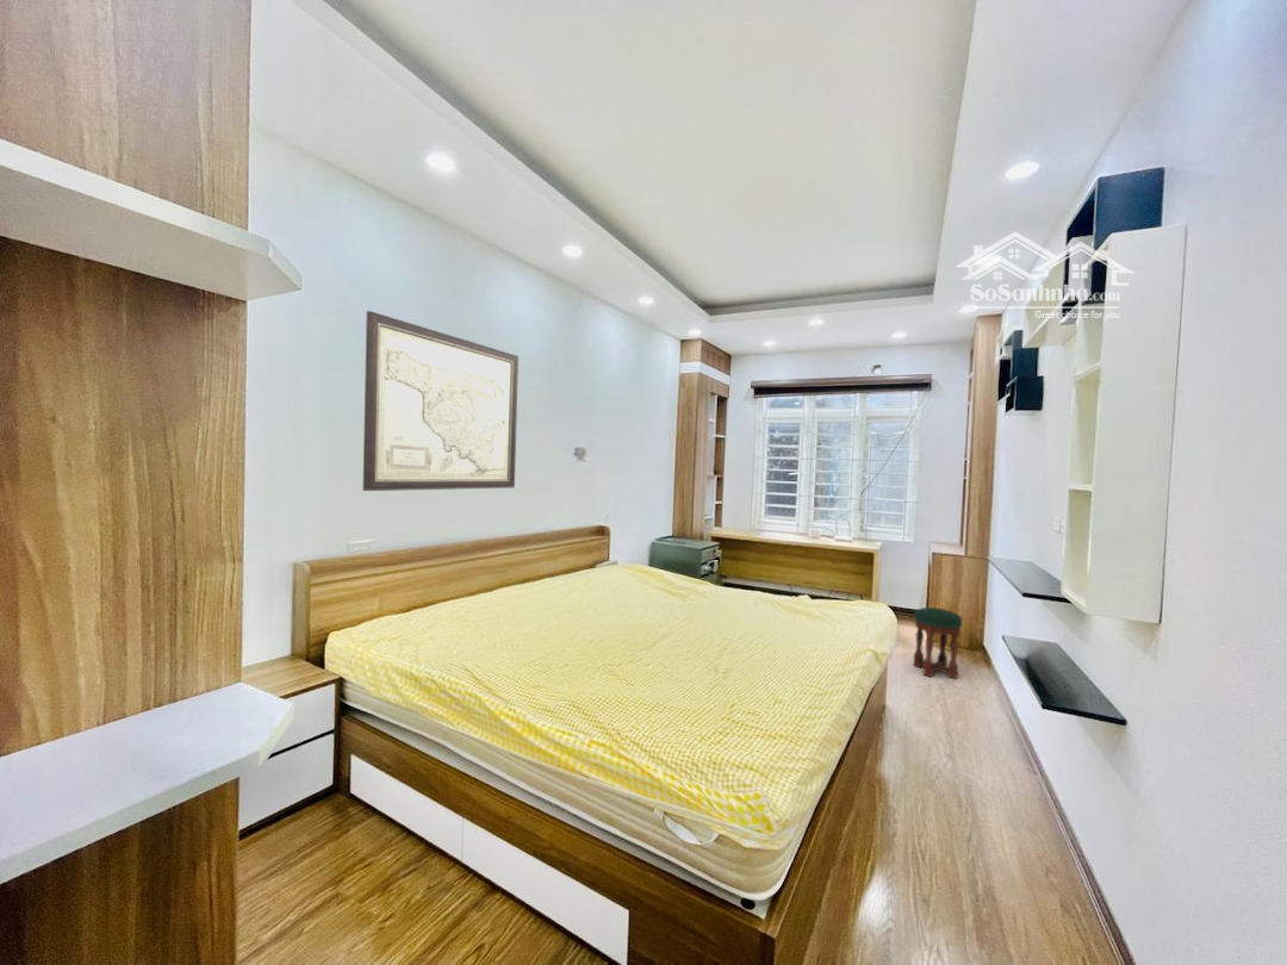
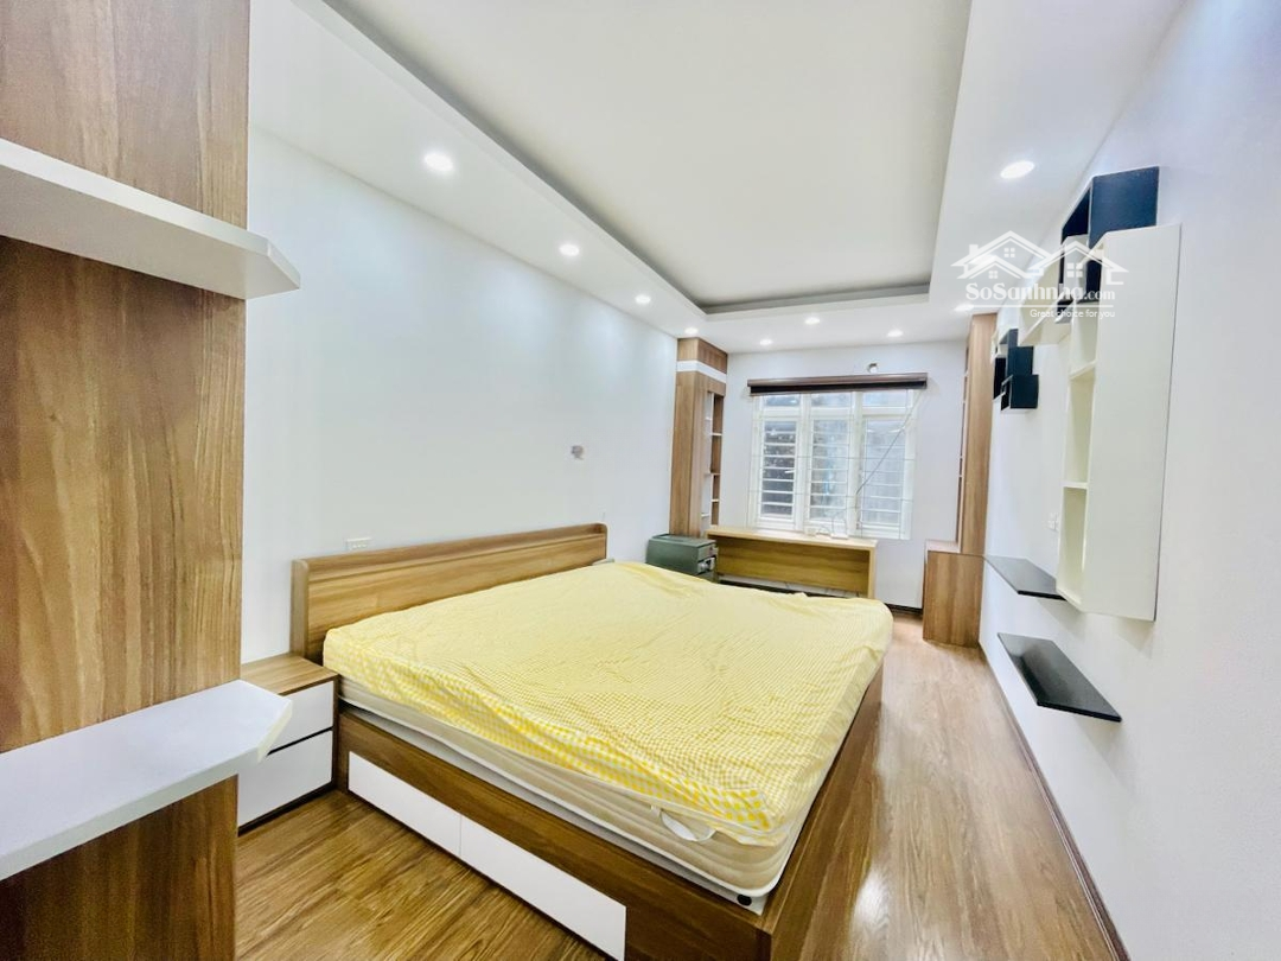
- stool (932, 640)
- wall art (452, 413)
